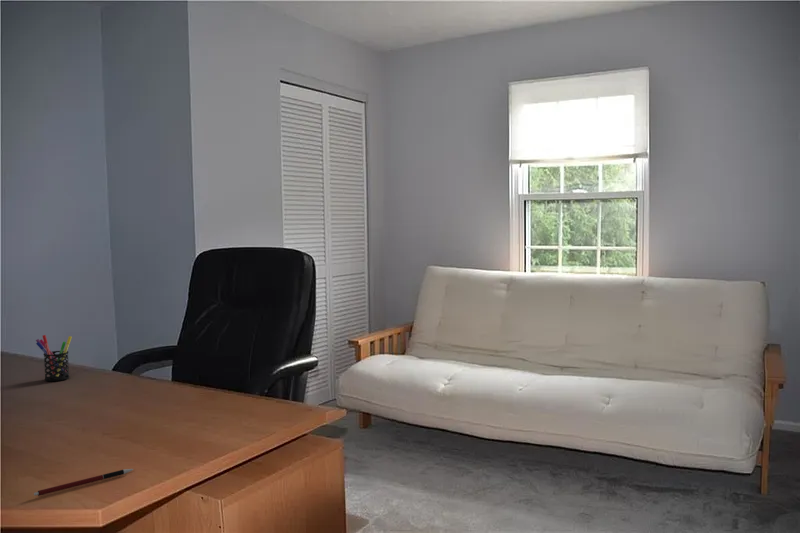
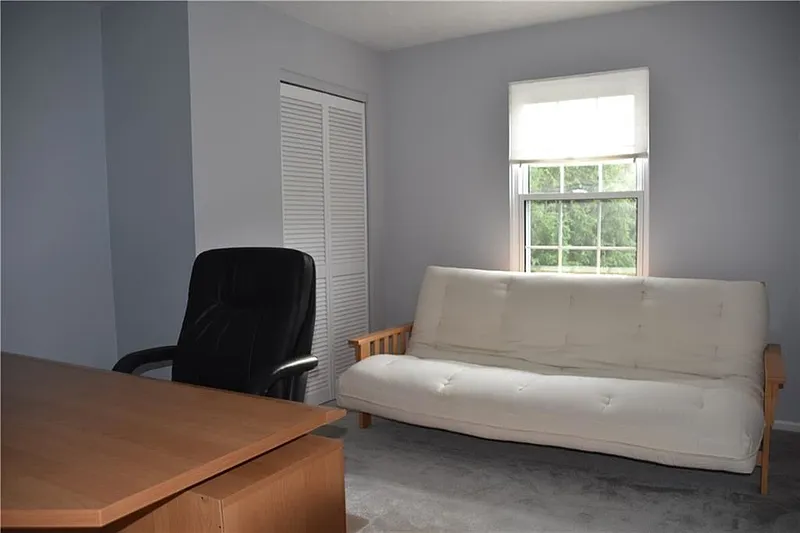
- pen (86, 481)
- pen holder (56, 356)
